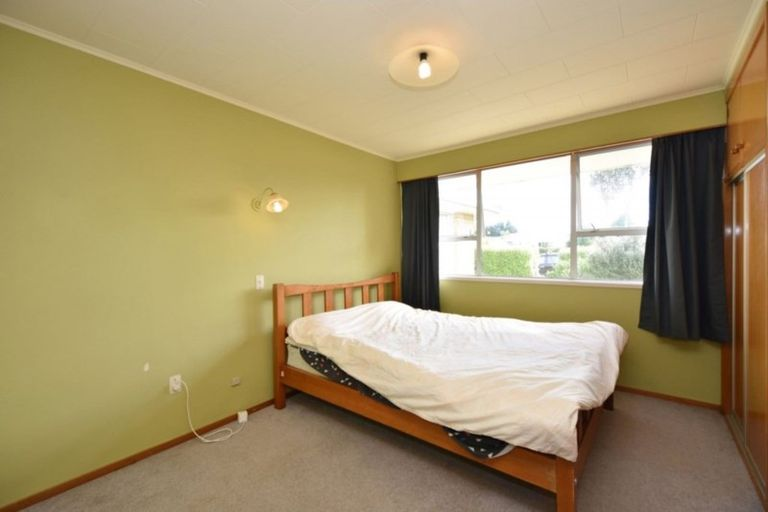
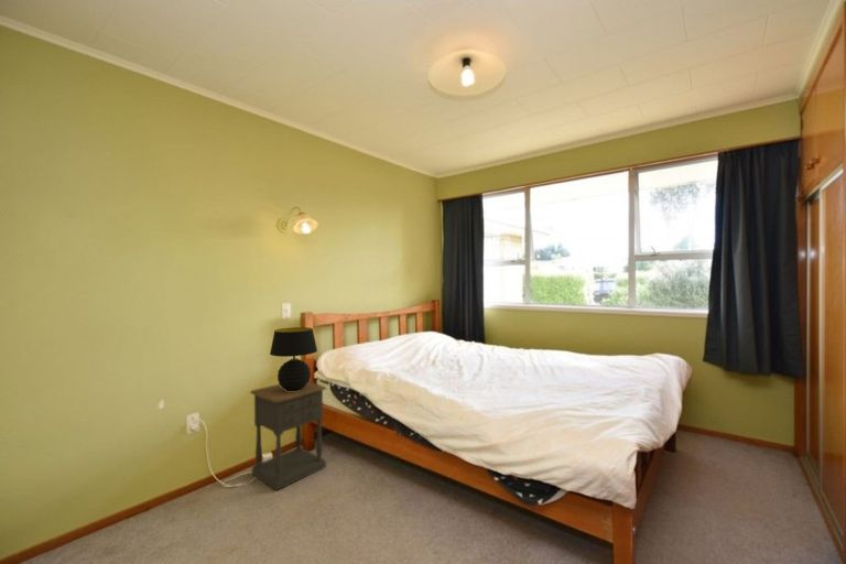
+ table lamp (294, 359)
+ nightstand (289, 429)
